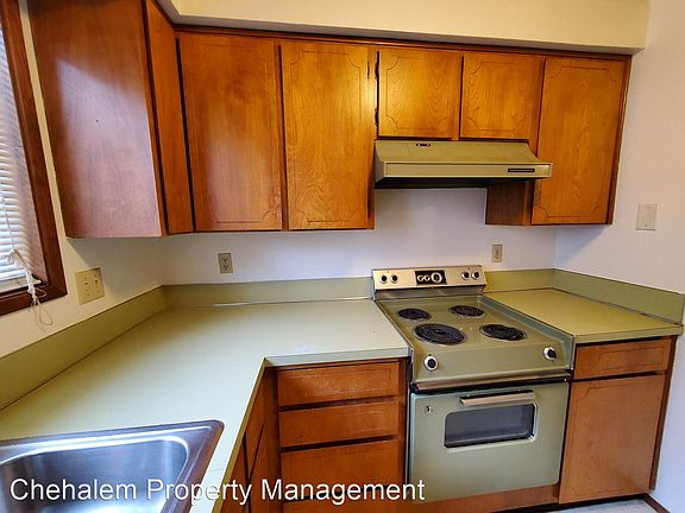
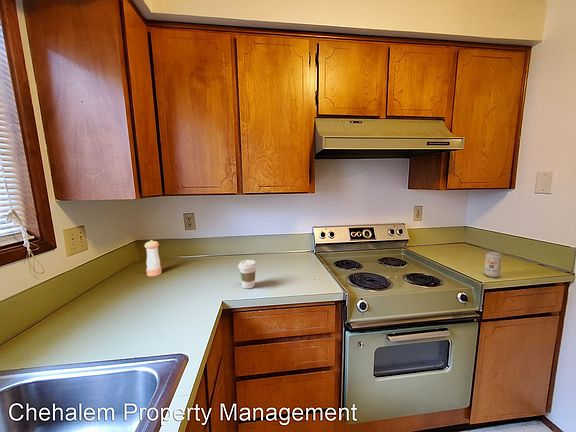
+ pepper shaker (152, 257)
+ beverage can (492, 264)
+ coffee cup (248, 274)
